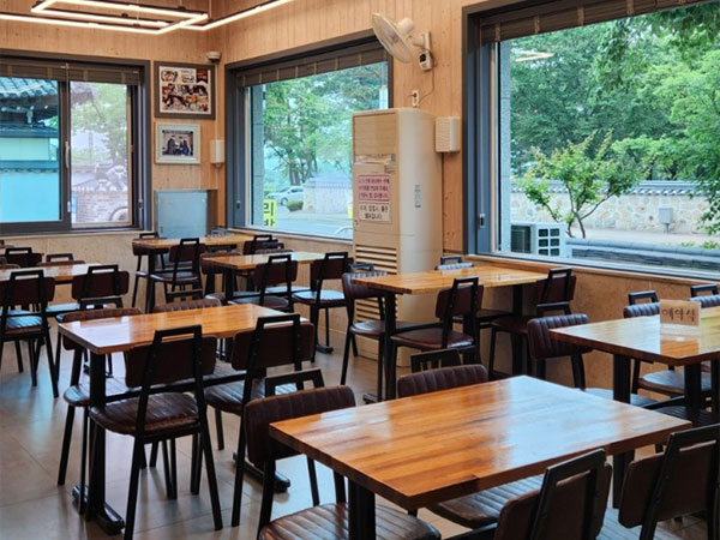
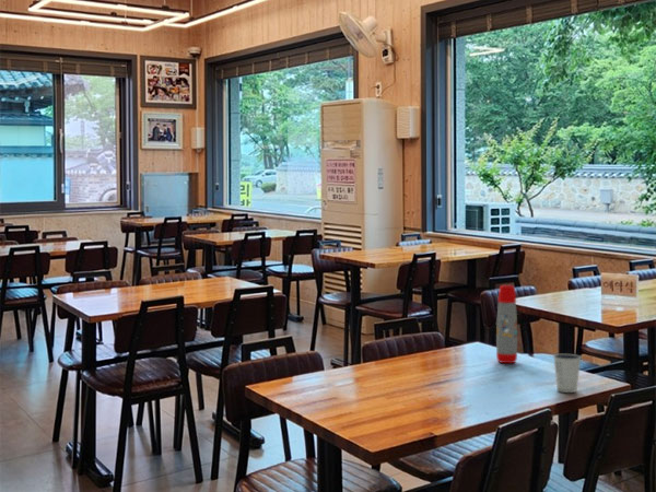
+ water bottle (506, 323)
+ dixie cup (566, 373)
